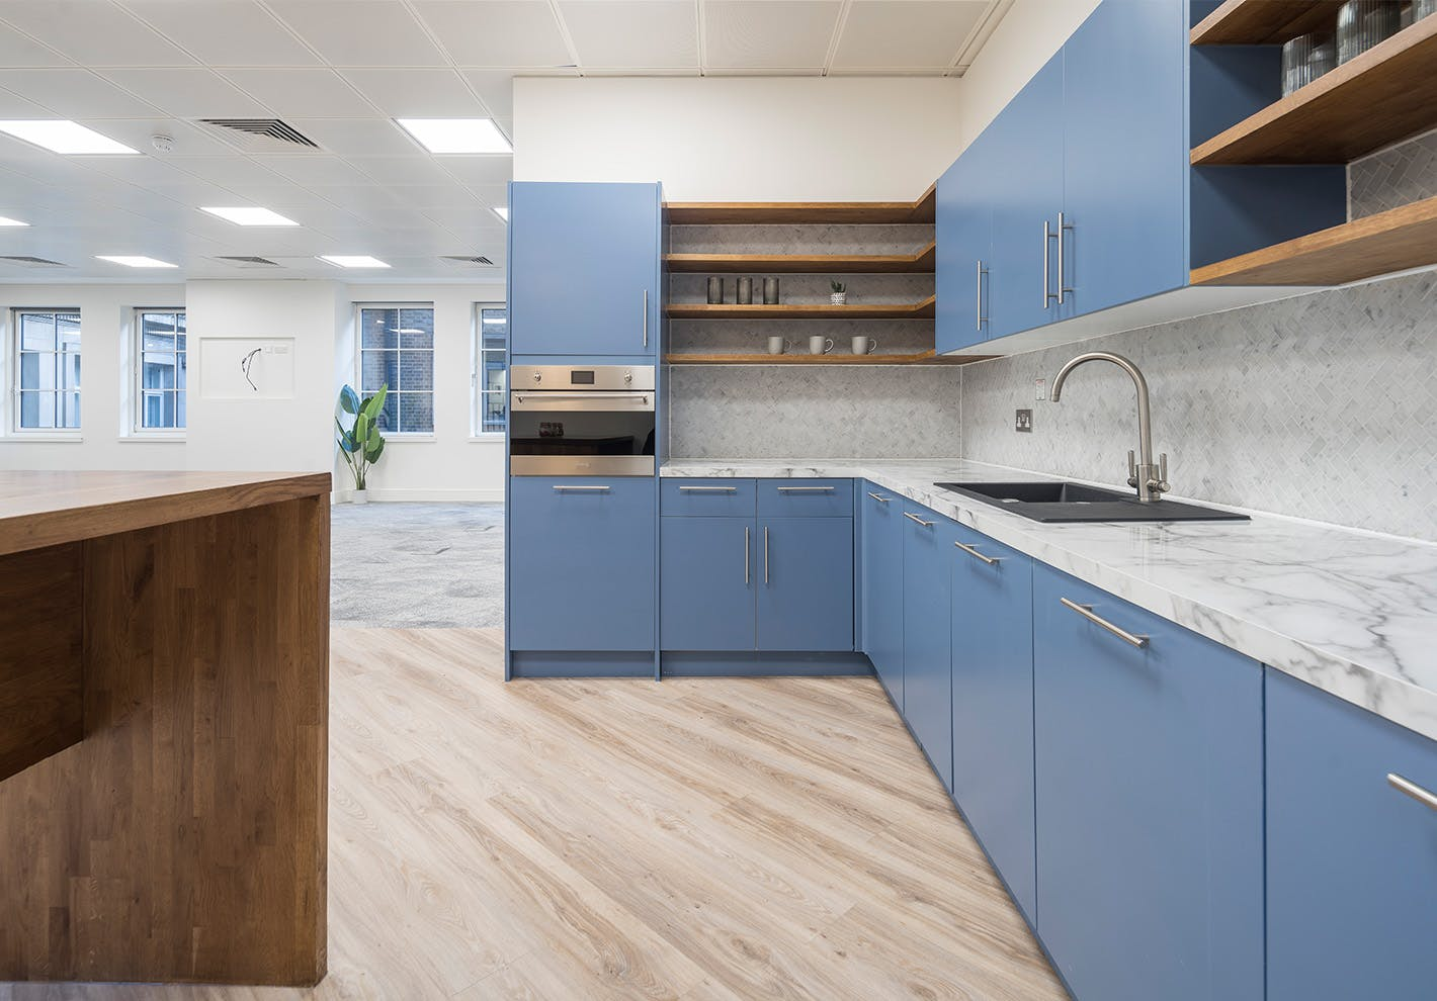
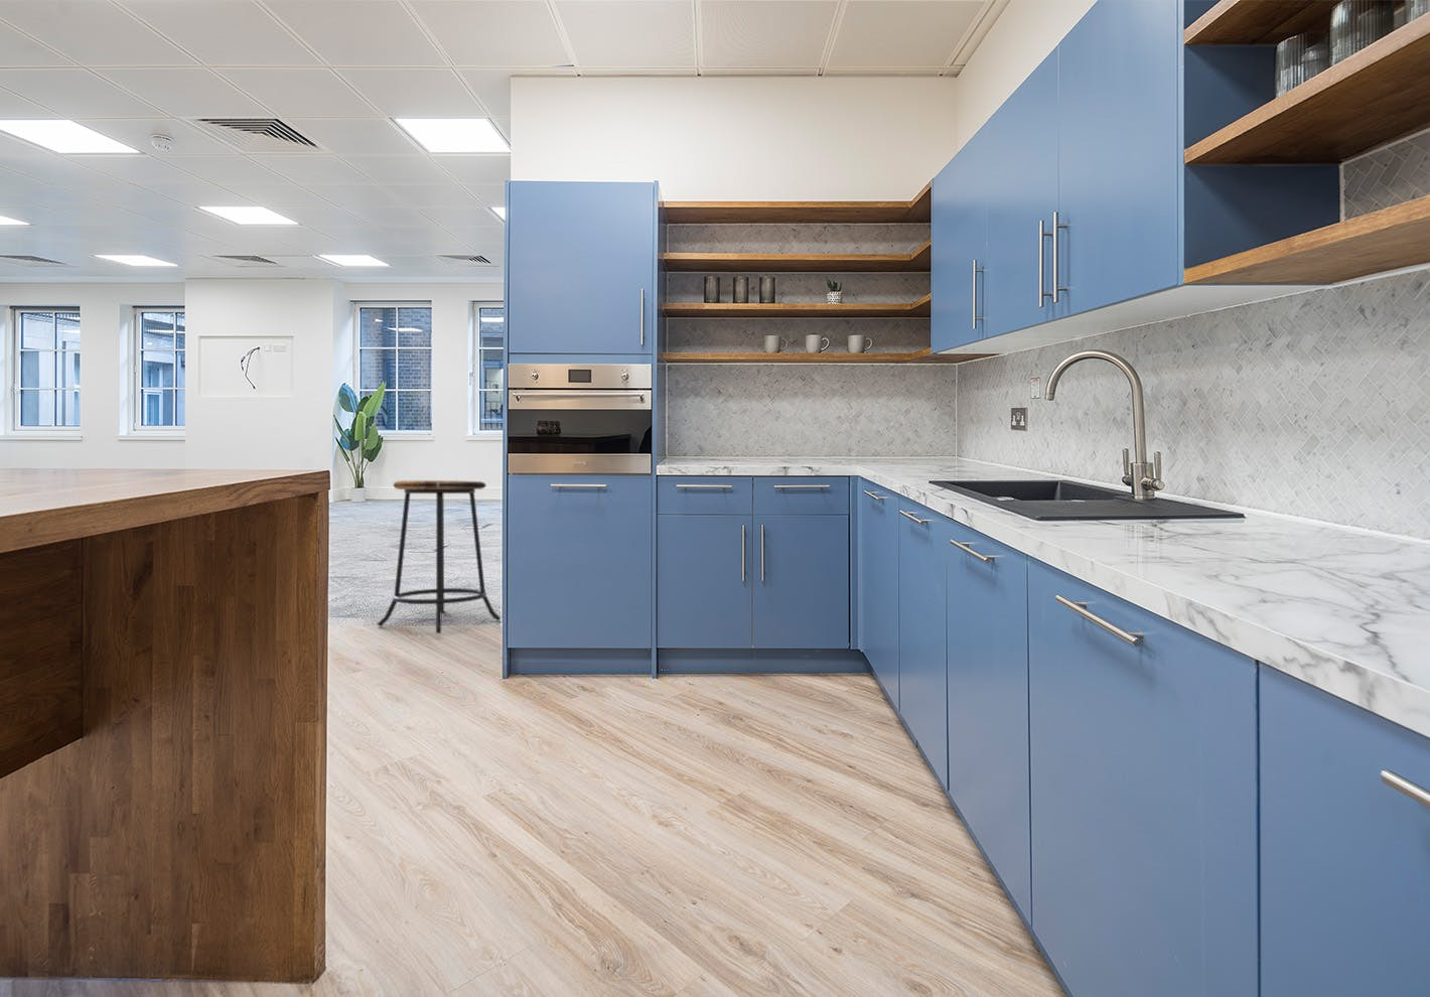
+ bar stool (440, 552)
